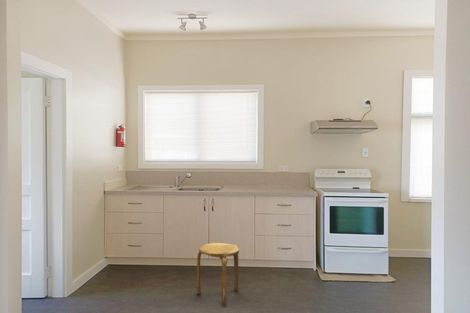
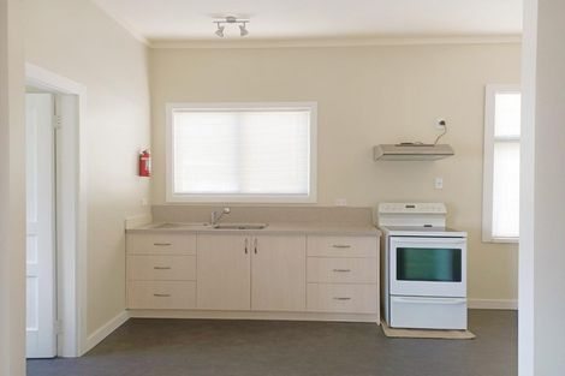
- stool (222, 271)
